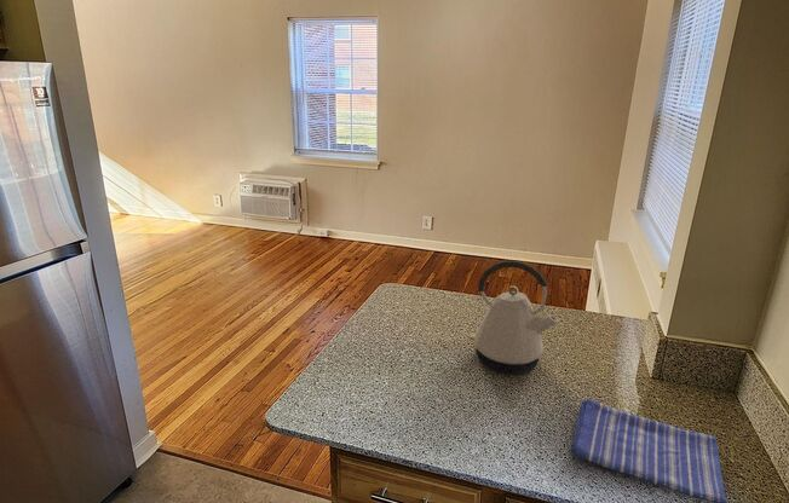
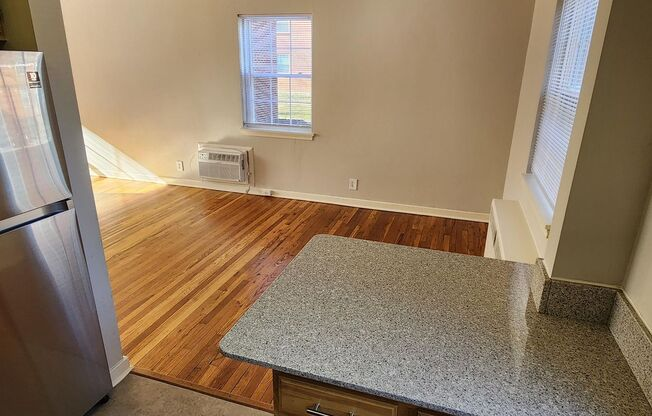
- kettle (513, 312)
- dish towel (644, 445)
